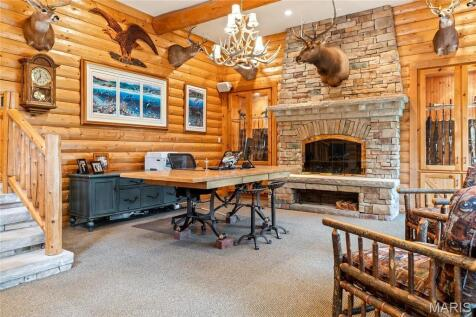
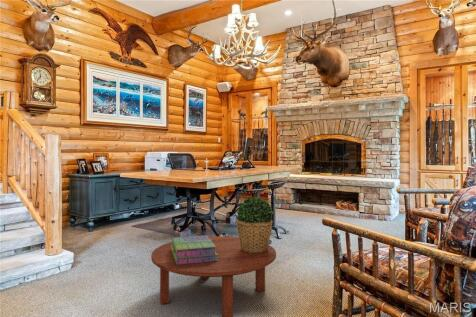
+ stack of books (193, 248)
+ coffee table (214, 273)
+ potted plant (254, 223)
